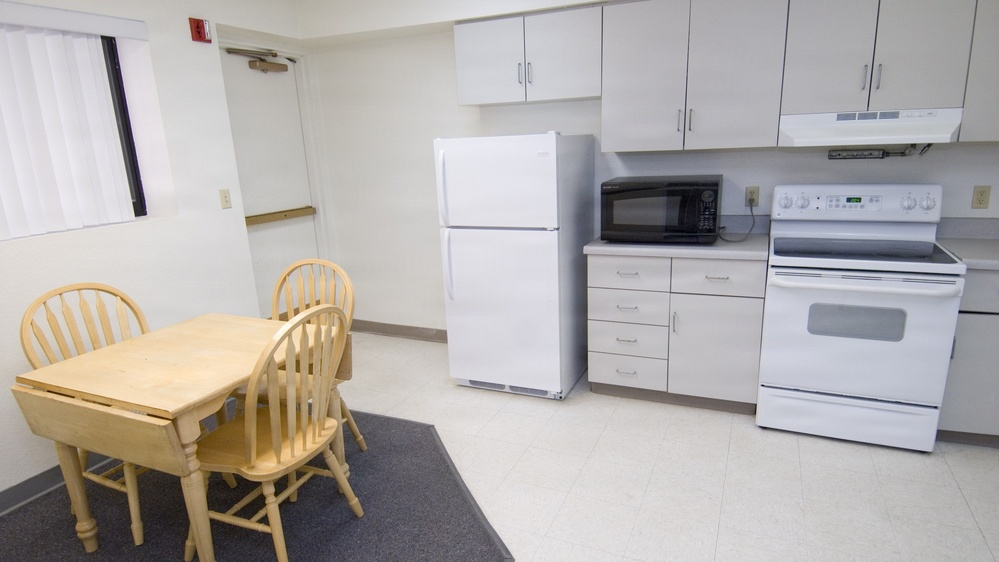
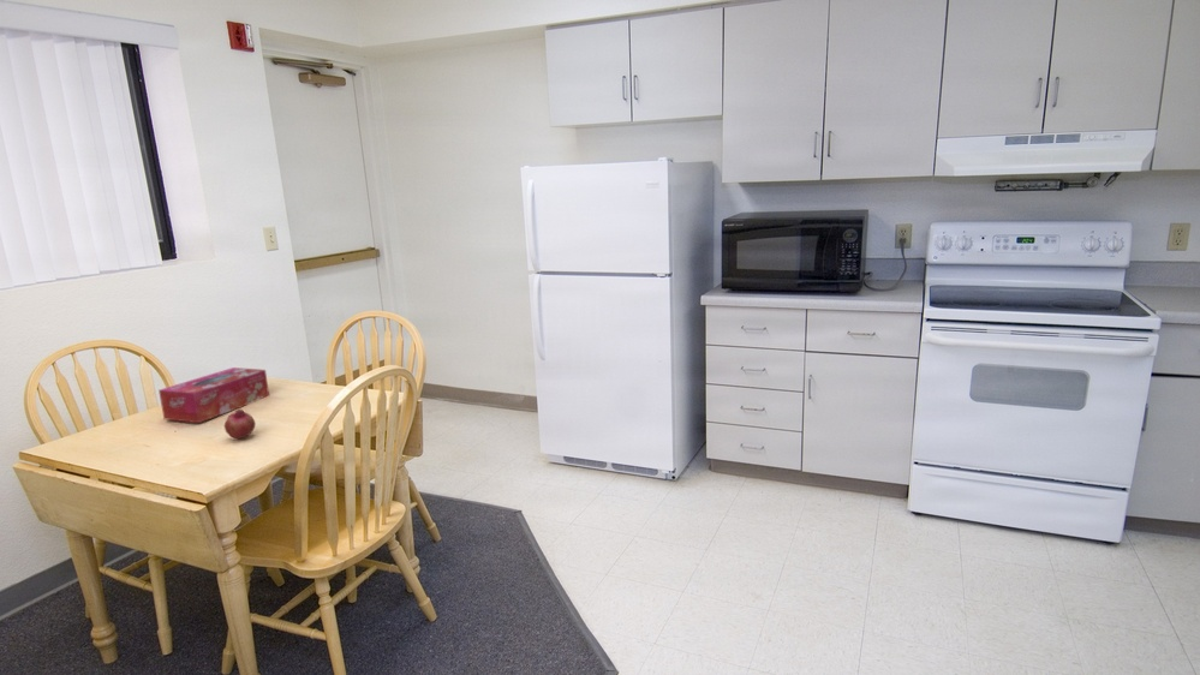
+ tissue box (216, 393)
+ fruit (239, 423)
